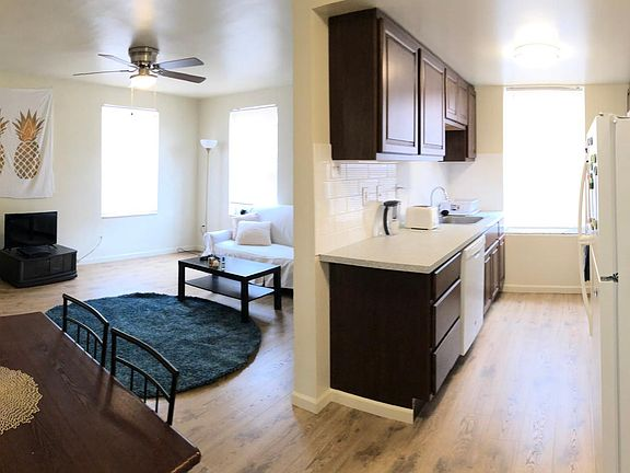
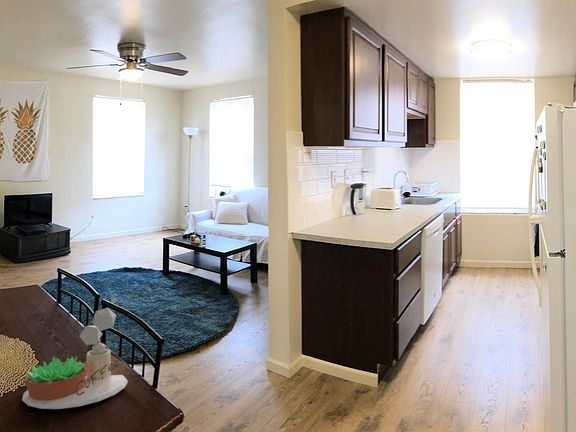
+ succulent plant (84, 342)
